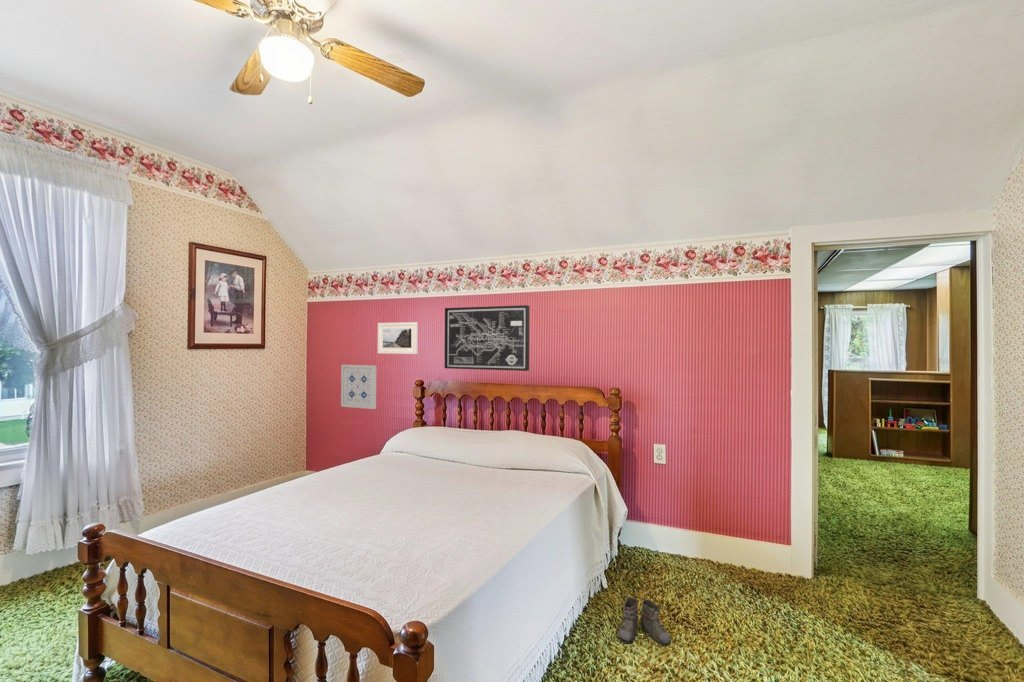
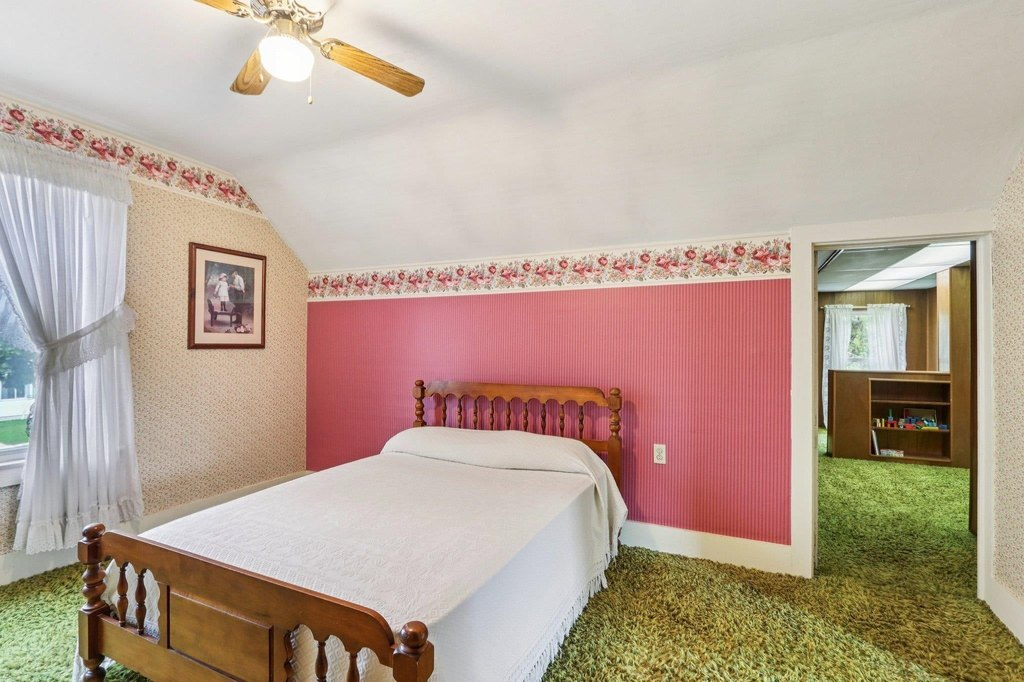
- wall art (485, 338)
- boots (640, 620)
- wall art (358, 386)
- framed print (397, 338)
